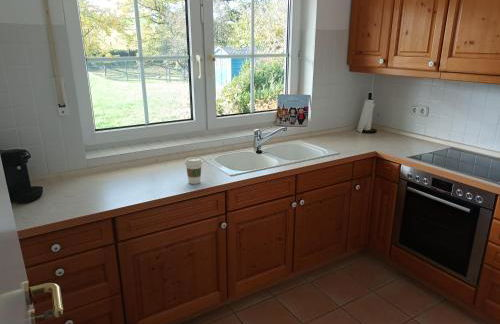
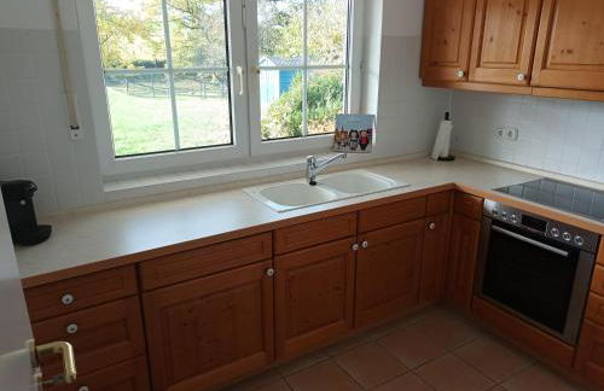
- coffee cup (194, 170)
